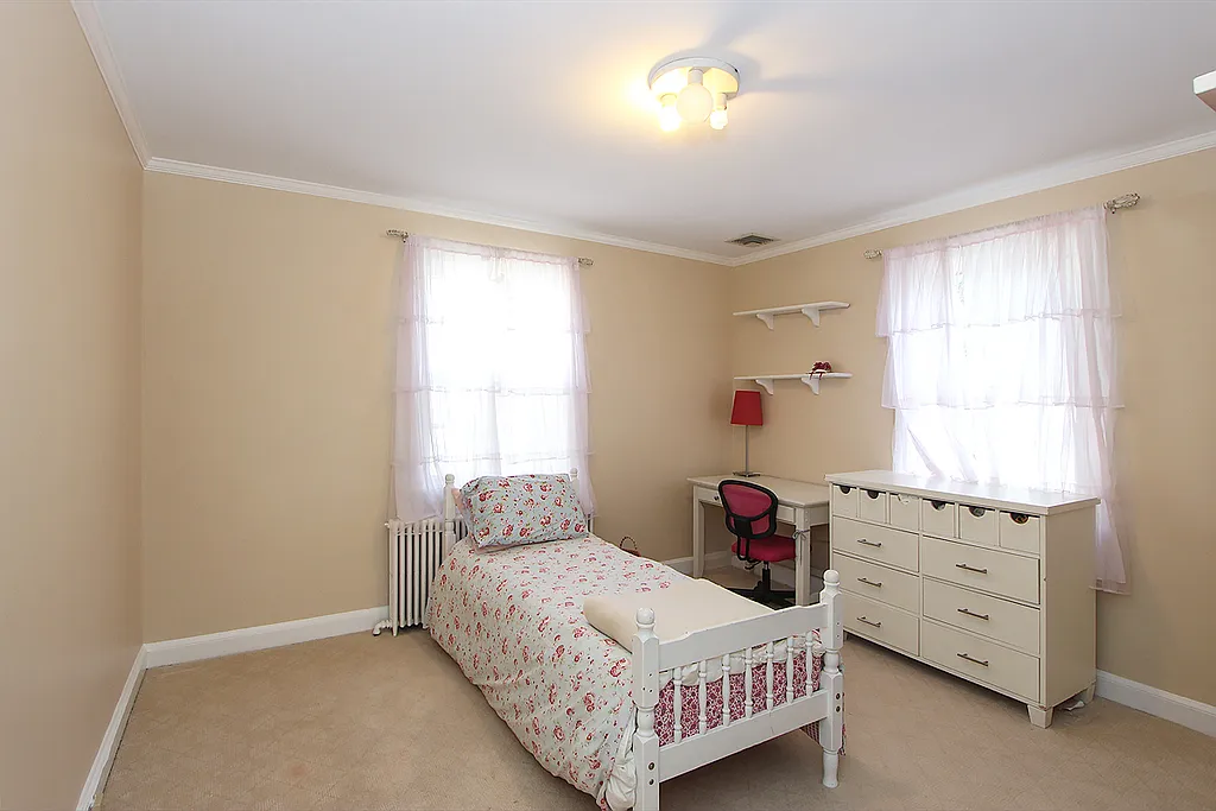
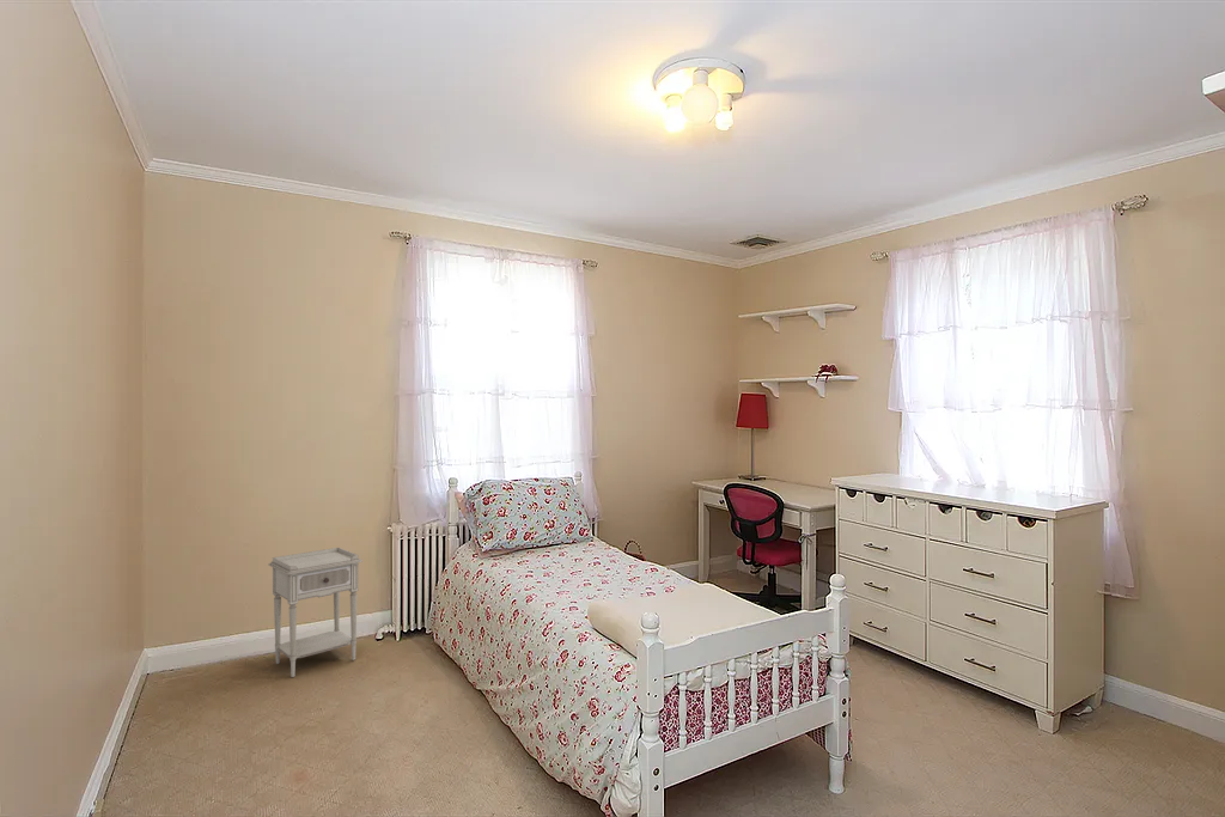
+ nightstand (318, 597)
